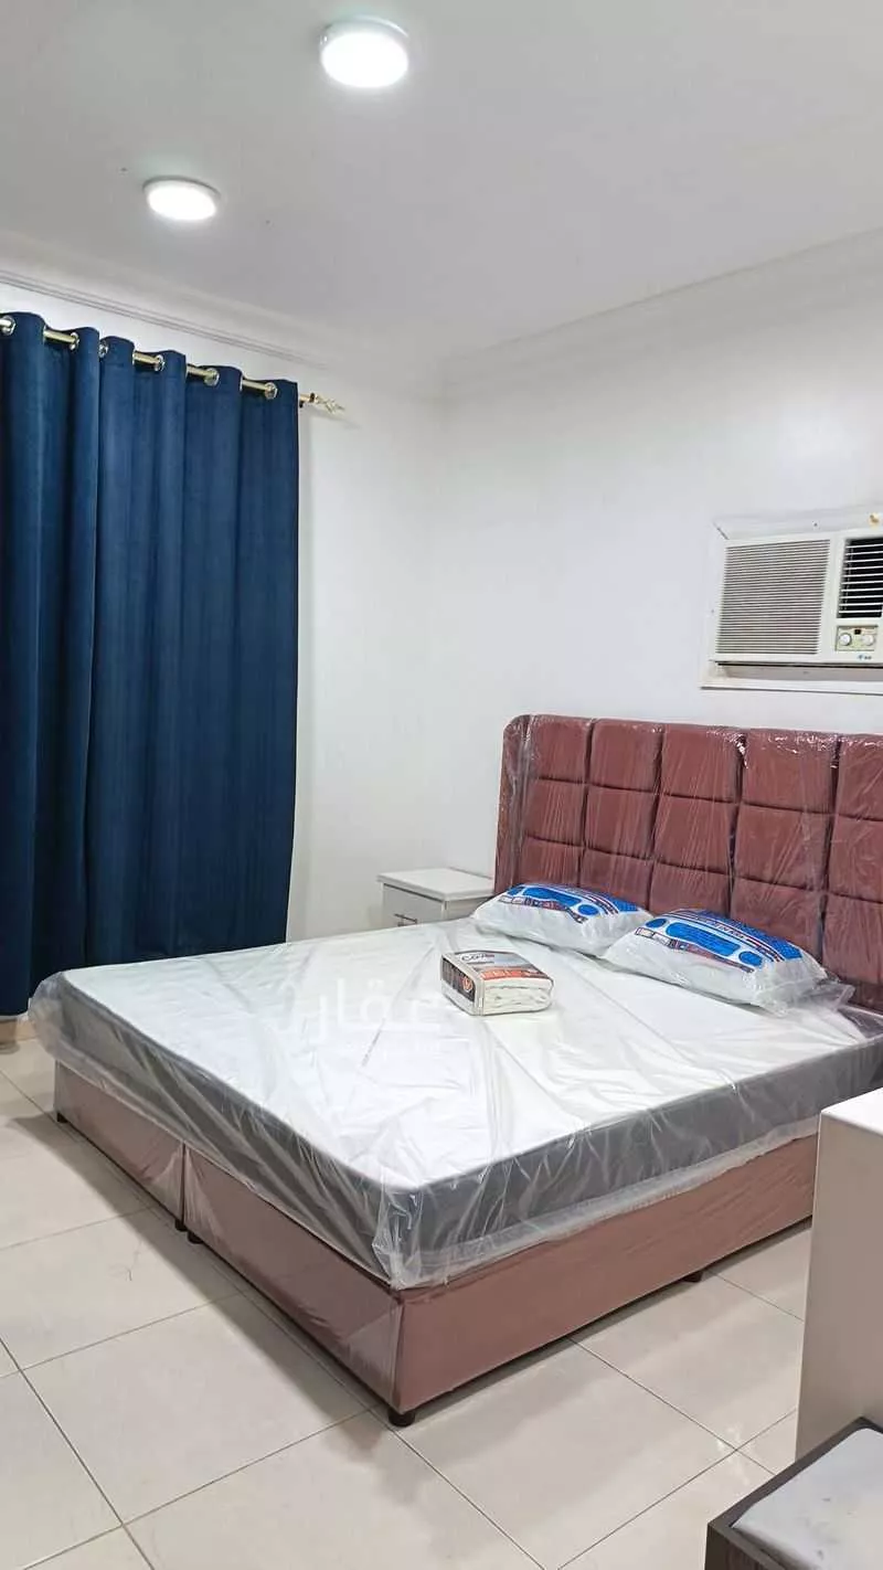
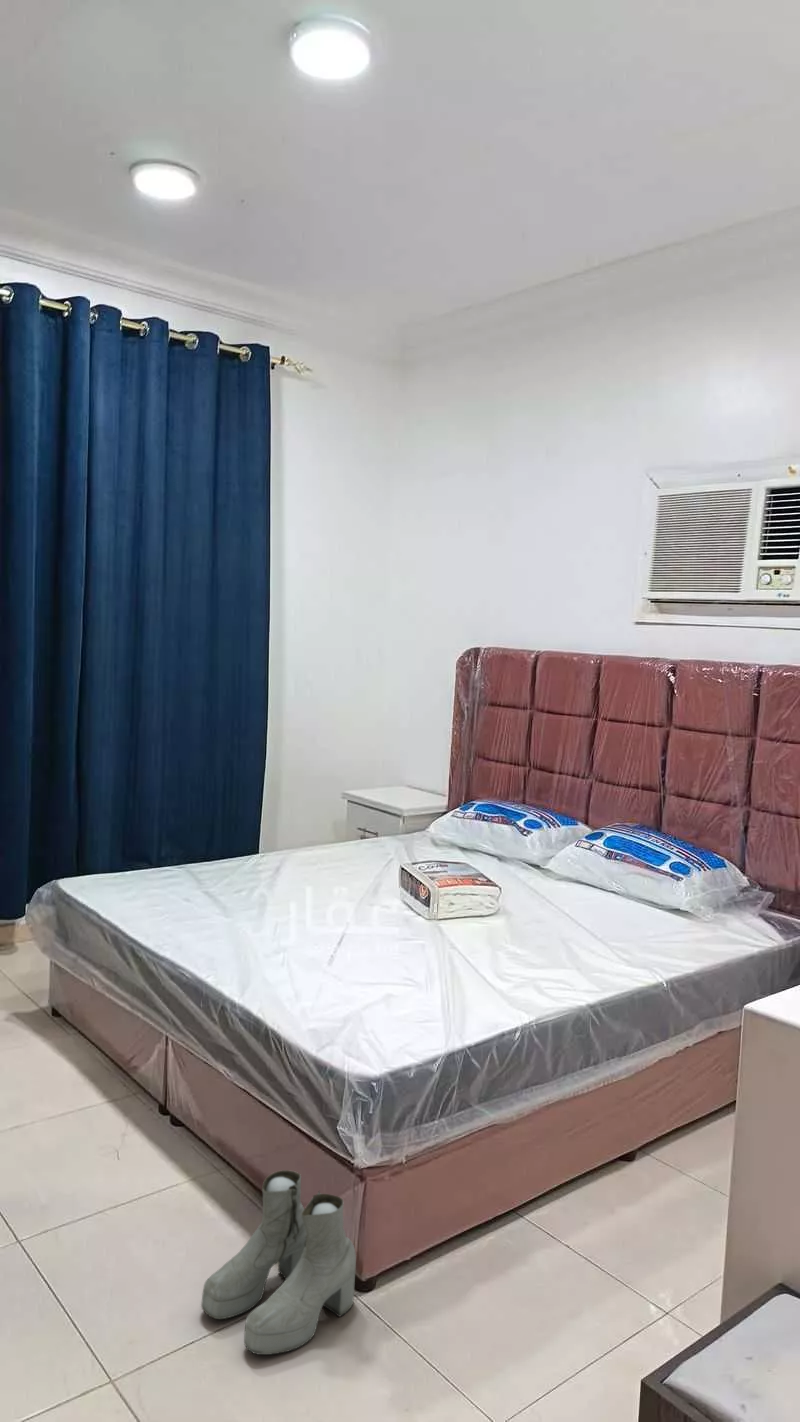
+ boots (282, 1253)
